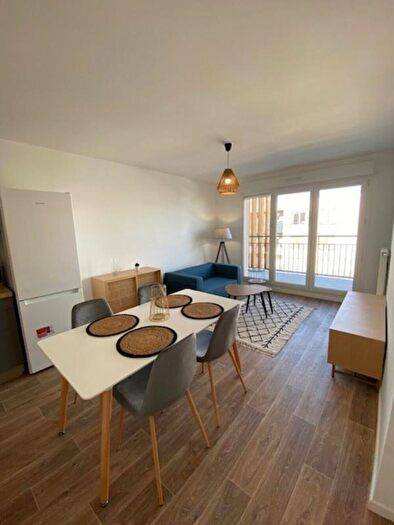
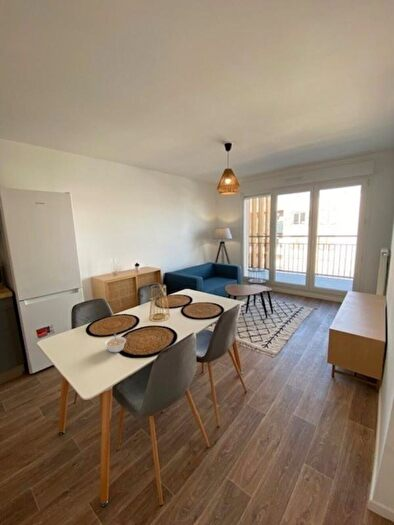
+ legume (114, 344)
